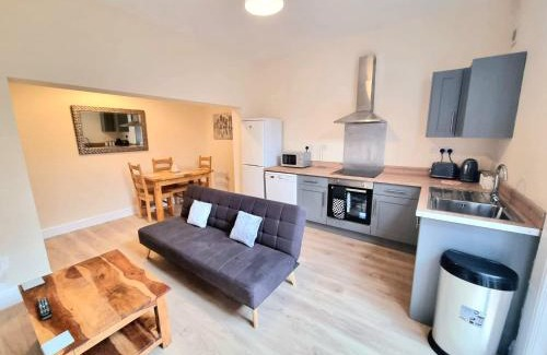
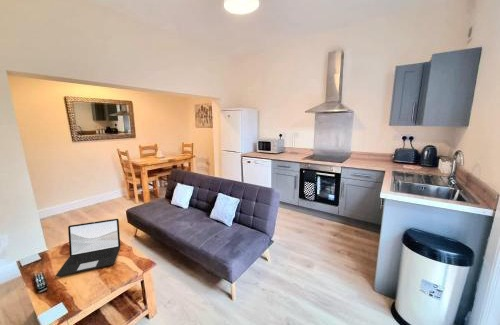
+ laptop (90, 244)
